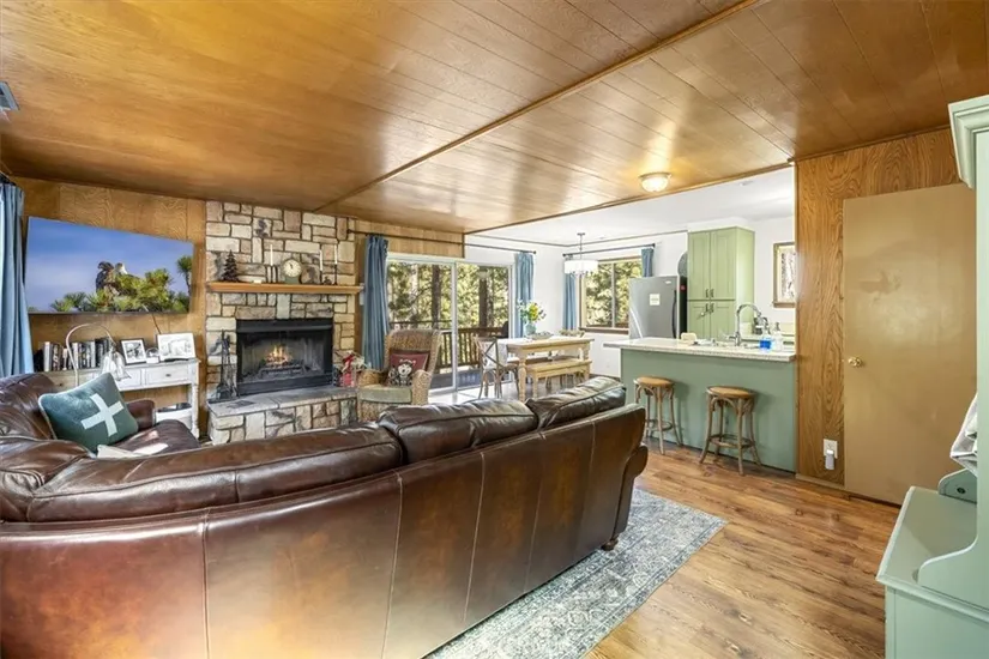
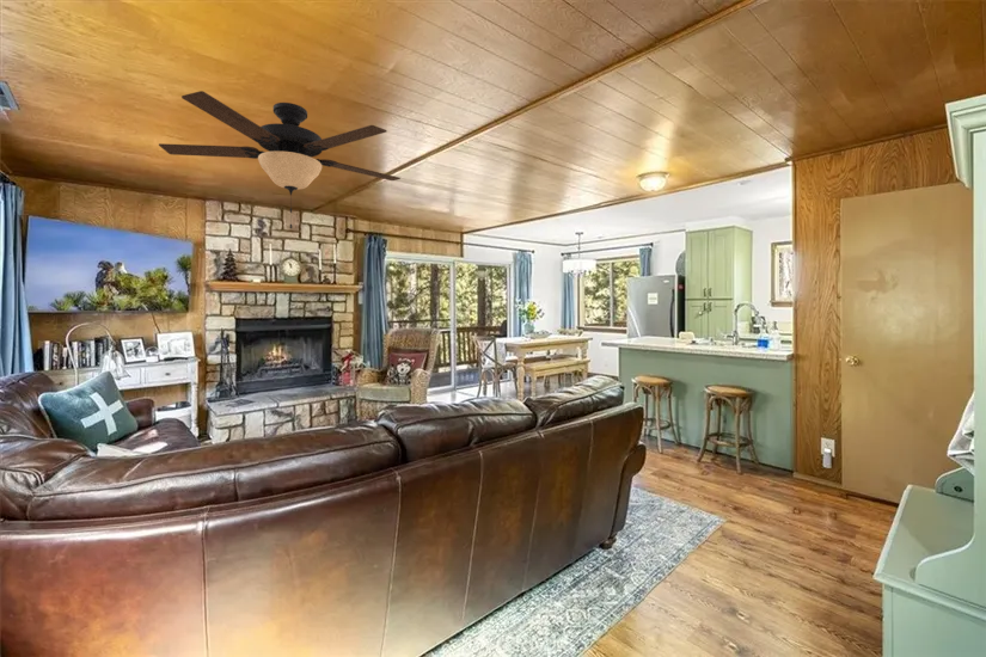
+ ceiling fan (290, 171)
